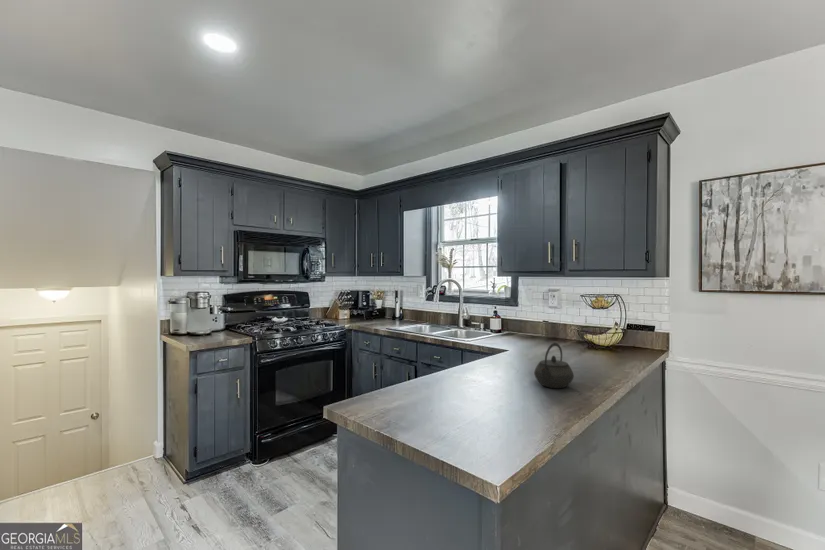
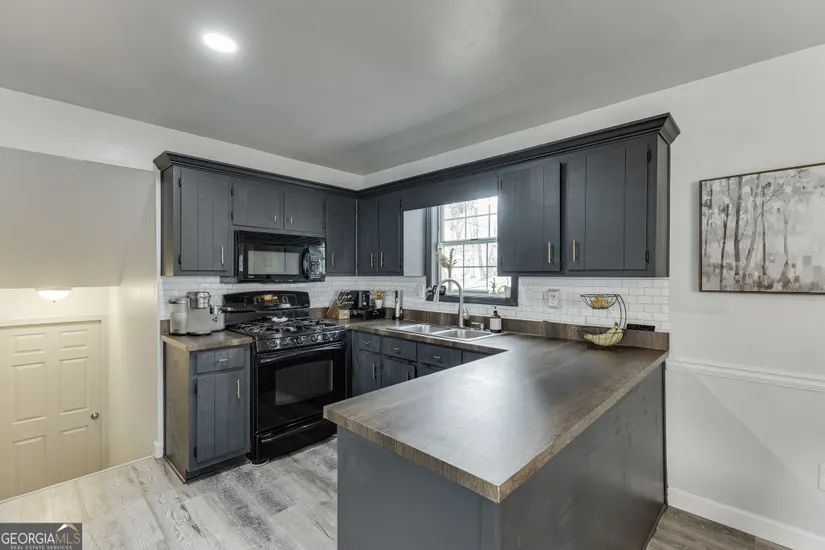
- kettle (552, 364)
